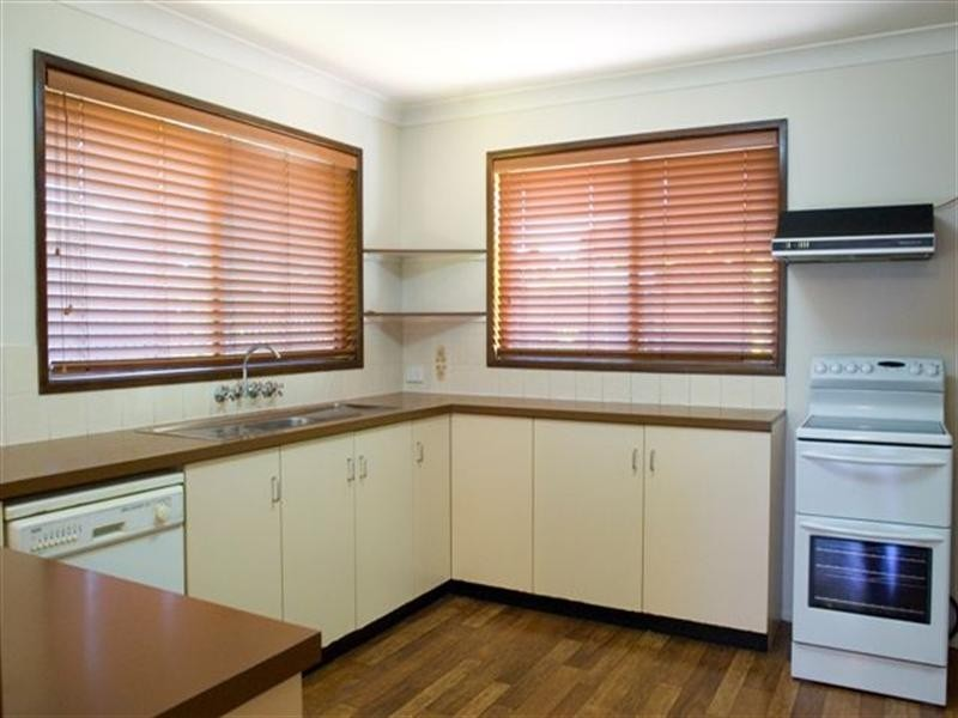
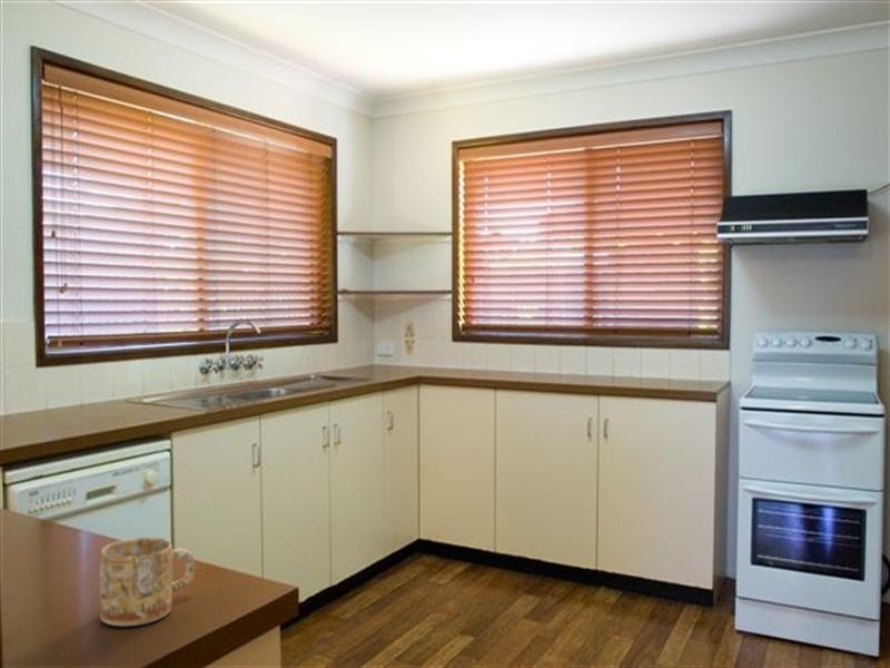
+ mug (149, 576)
